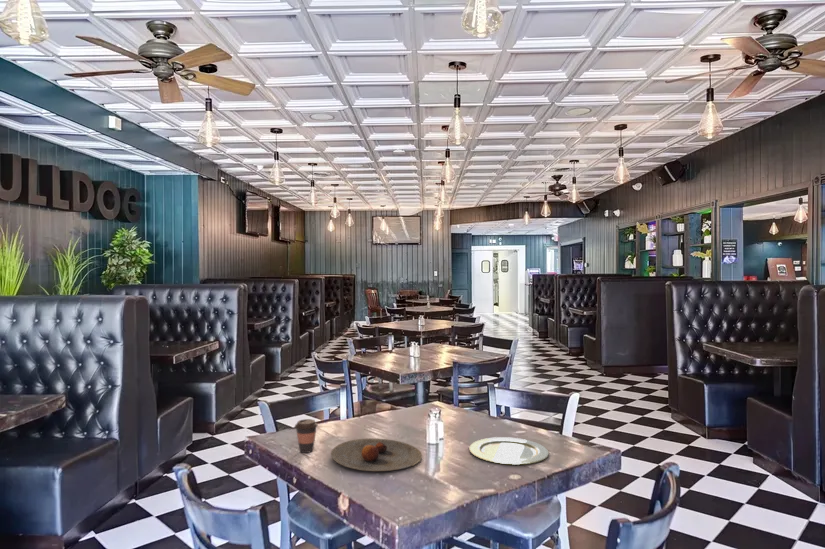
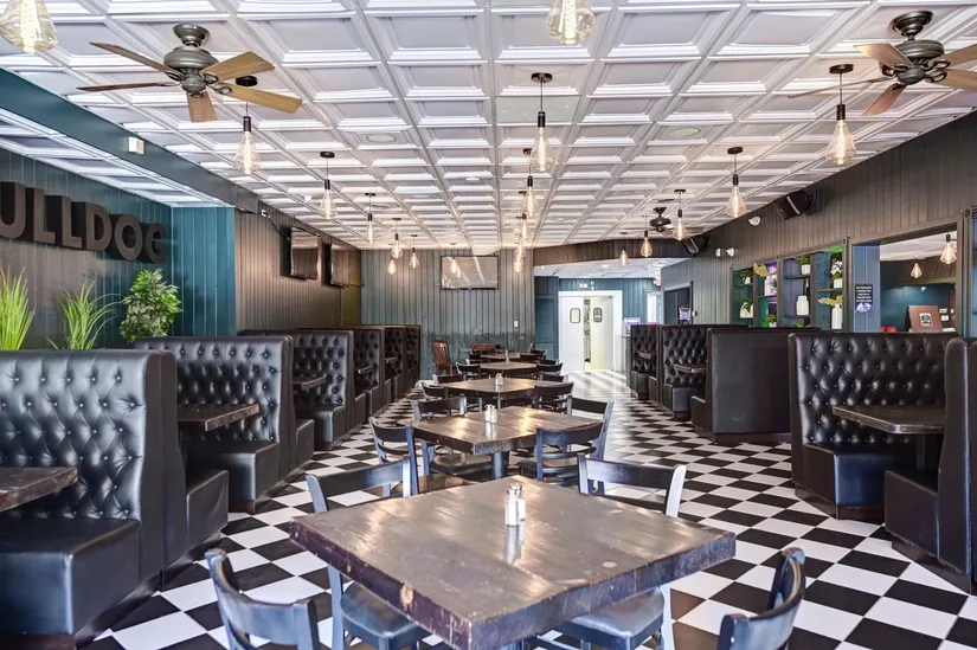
- plate (508, 450)
- plate (376, 449)
- coffee cup (306, 436)
